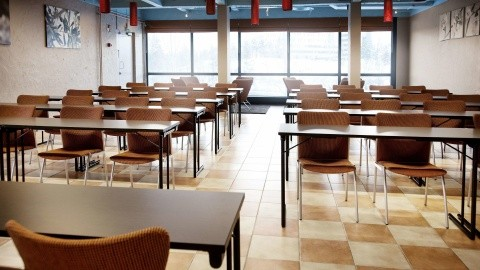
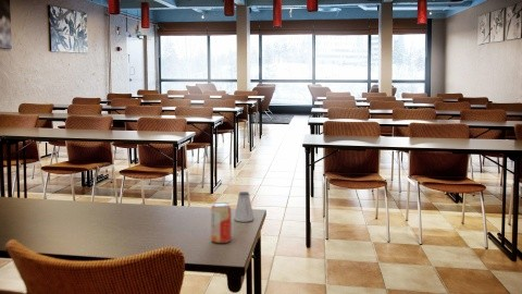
+ saltshaker (244, 206)
+ beverage can (221, 222)
